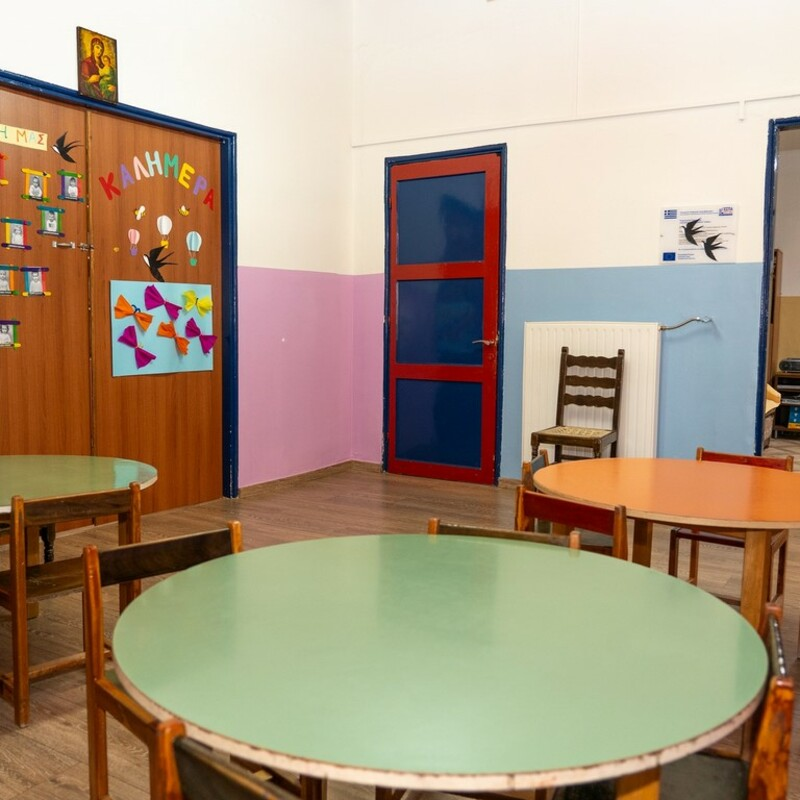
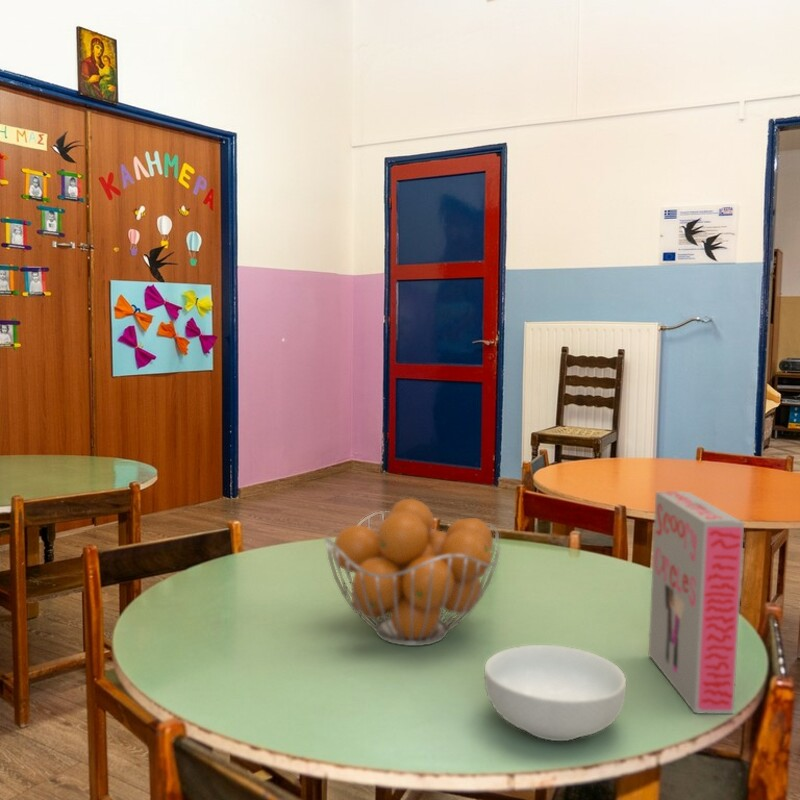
+ board game (691, 594)
+ cereal bowl (553, 697)
+ fruit basket (412, 569)
